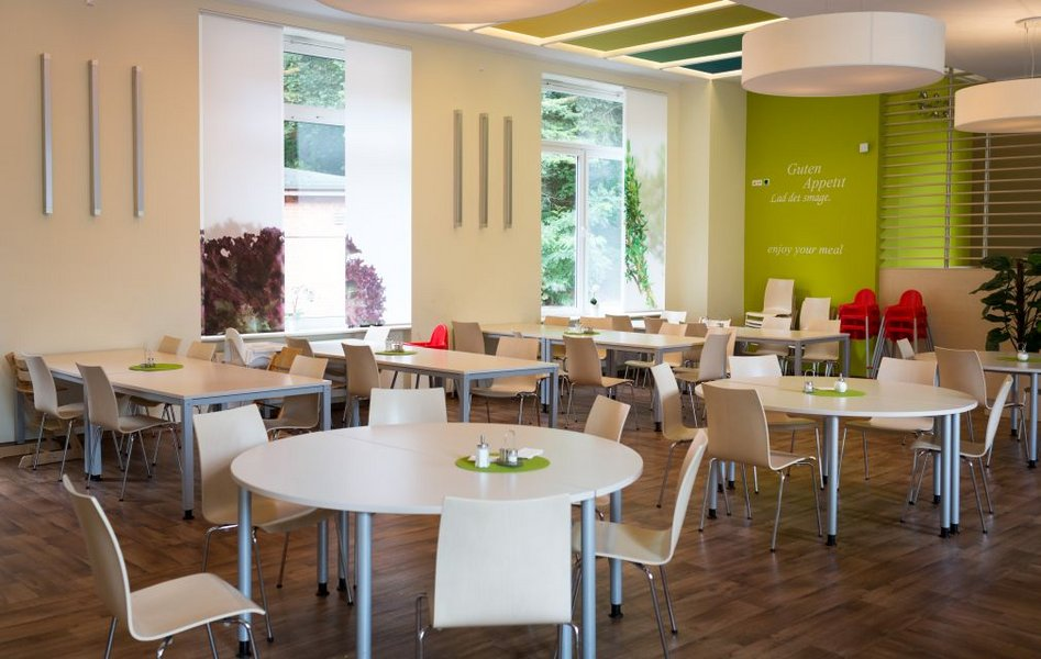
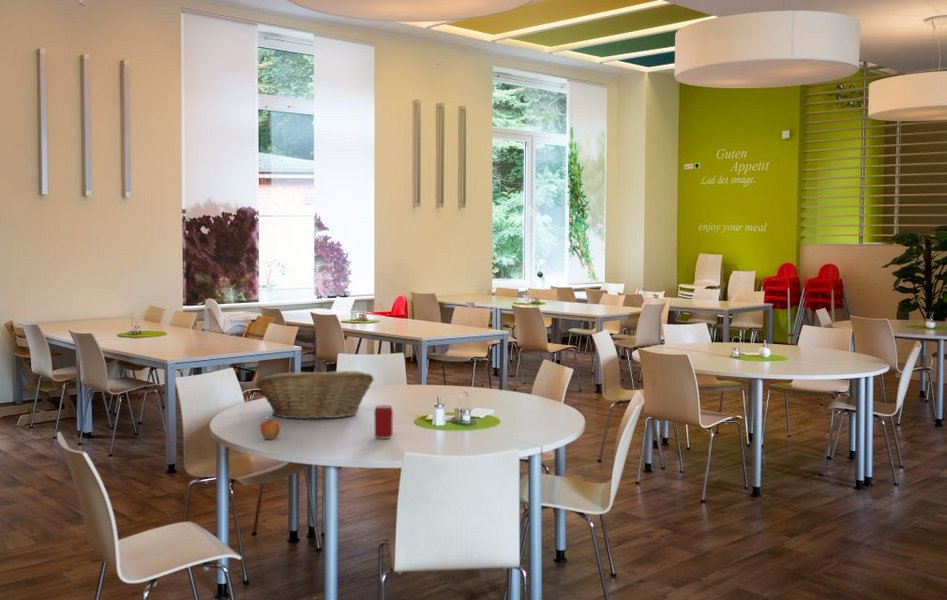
+ apple (270, 428)
+ beer can (383, 421)
+ fruit basket (315, 390)
